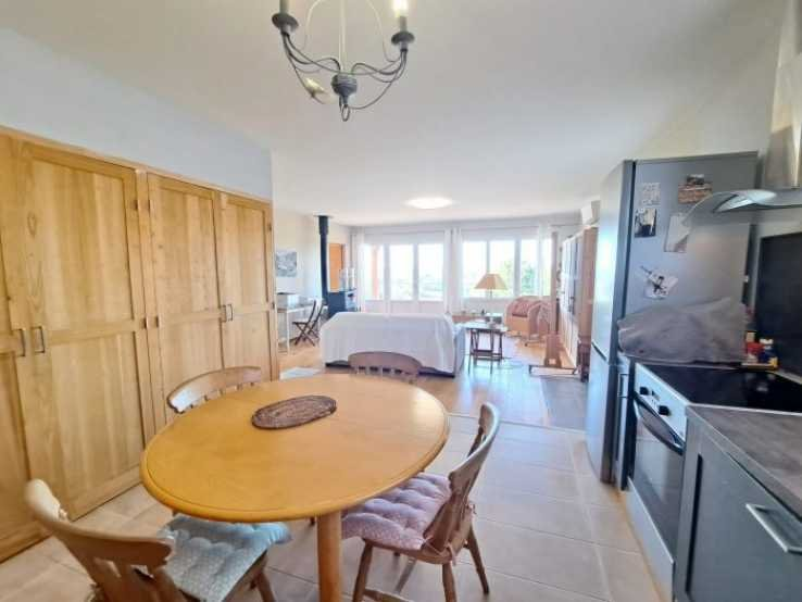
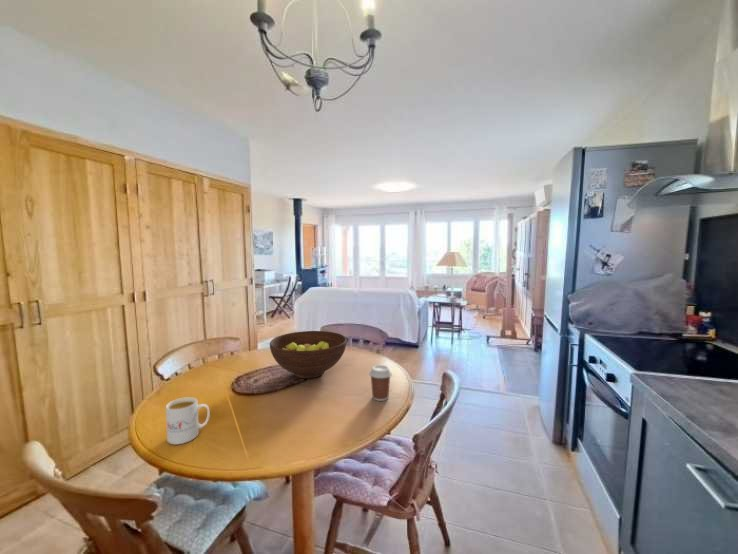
+ coffee cup (380, 382)
+ fruit bowl (309, 356)
+ mug (188, 418)
